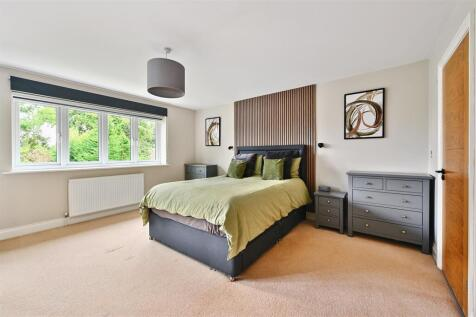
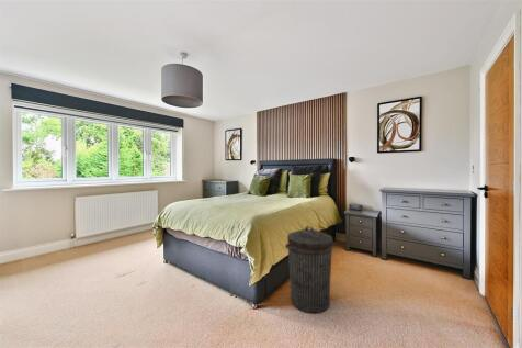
+ trash can (309, 263)
